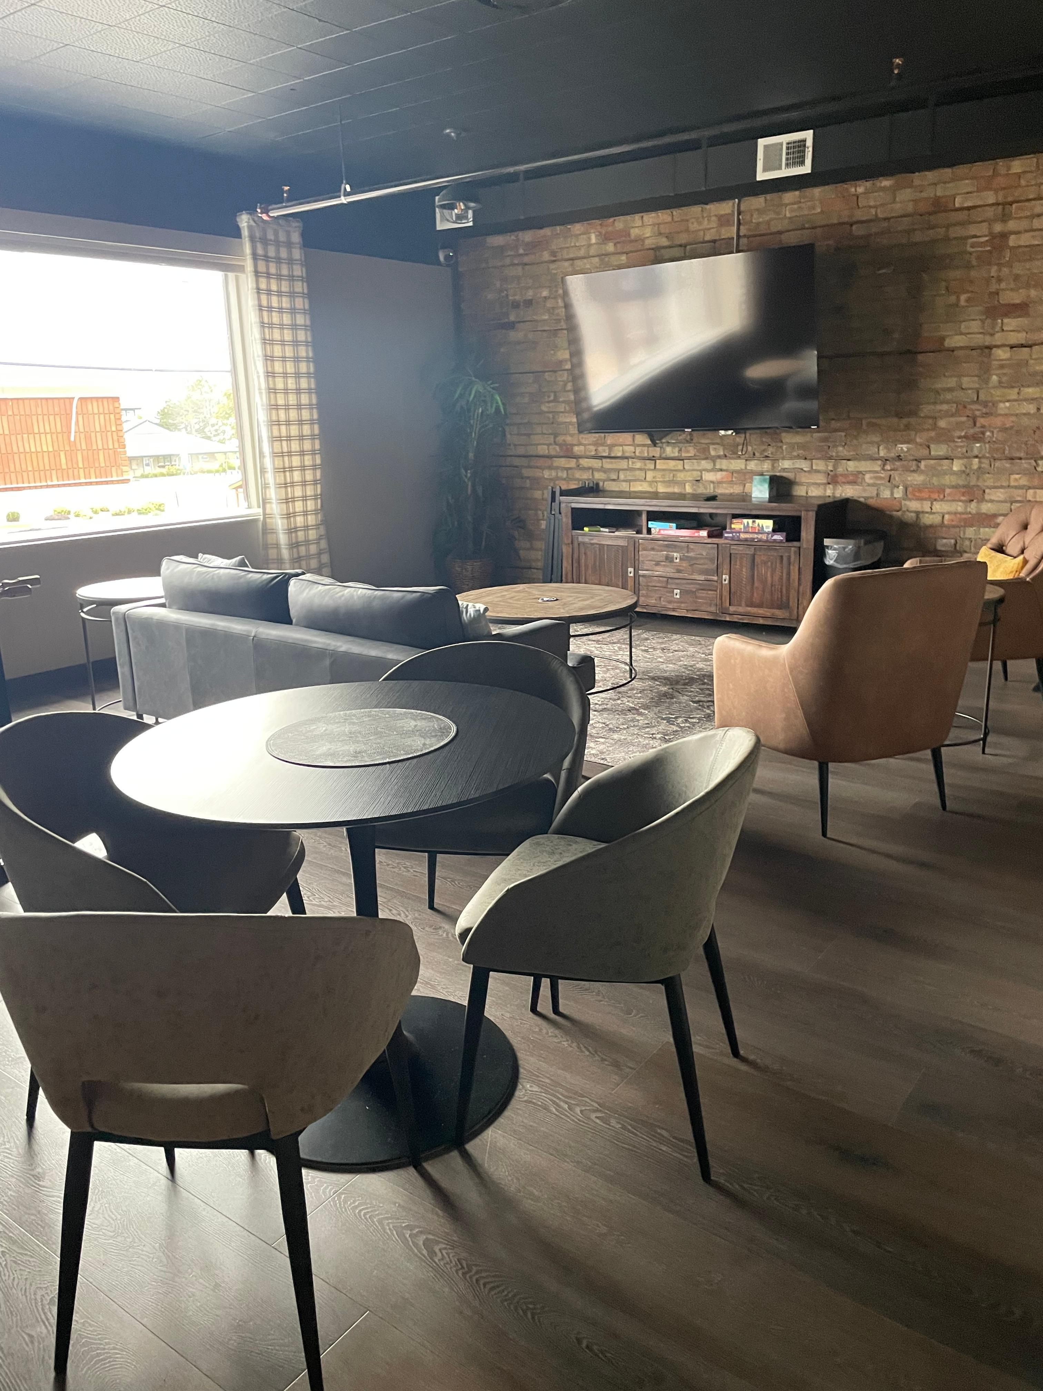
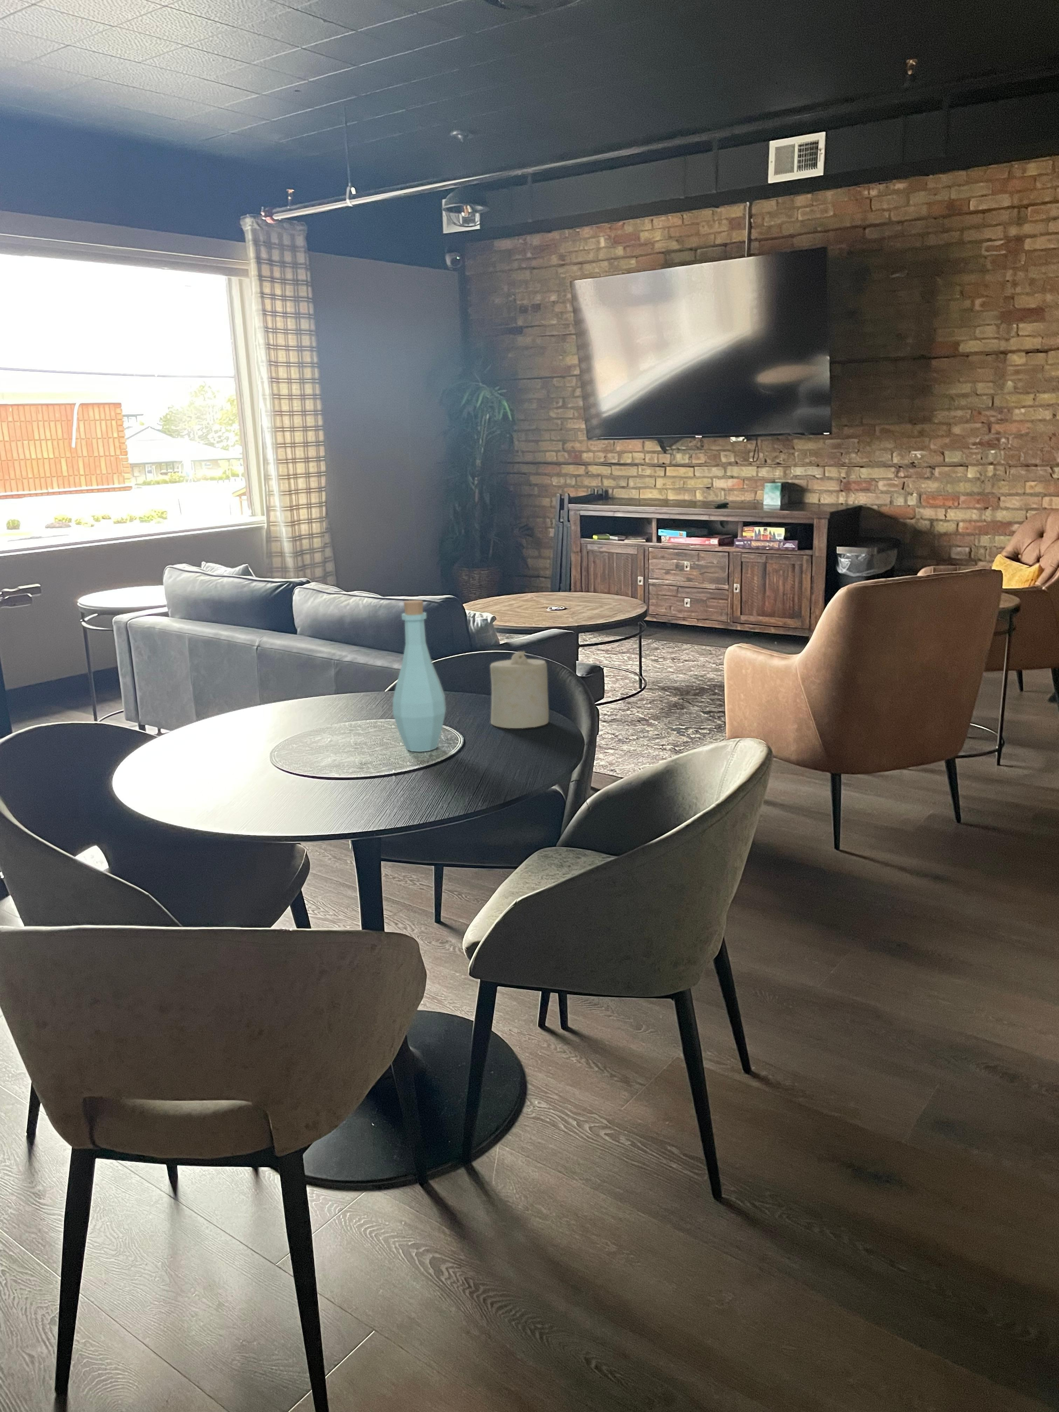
+ bottle (417, 676)
+ candle (518, 687)
